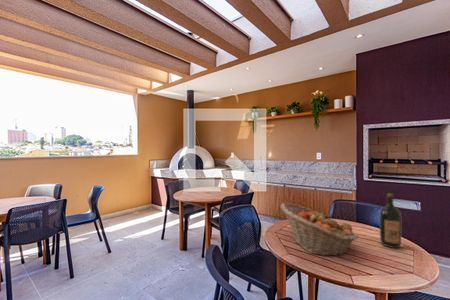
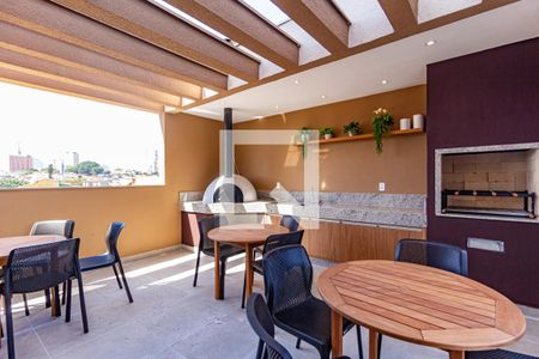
- fruit basket (315, 225)
- wine bottle (390, 219)
